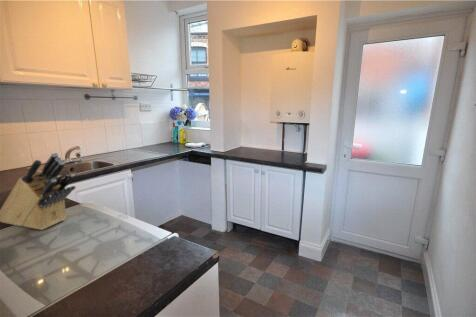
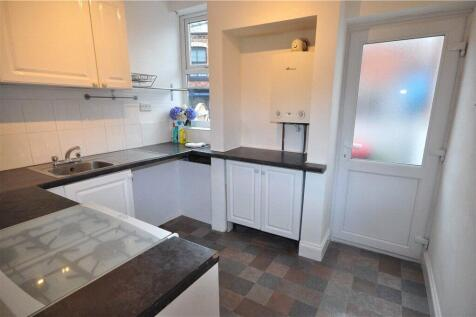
- knife block (34, 188)
